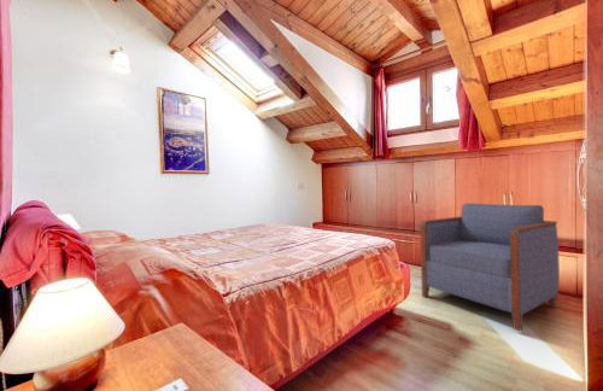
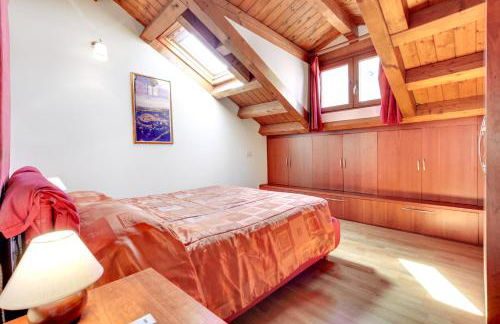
- armchair (485, 252)
